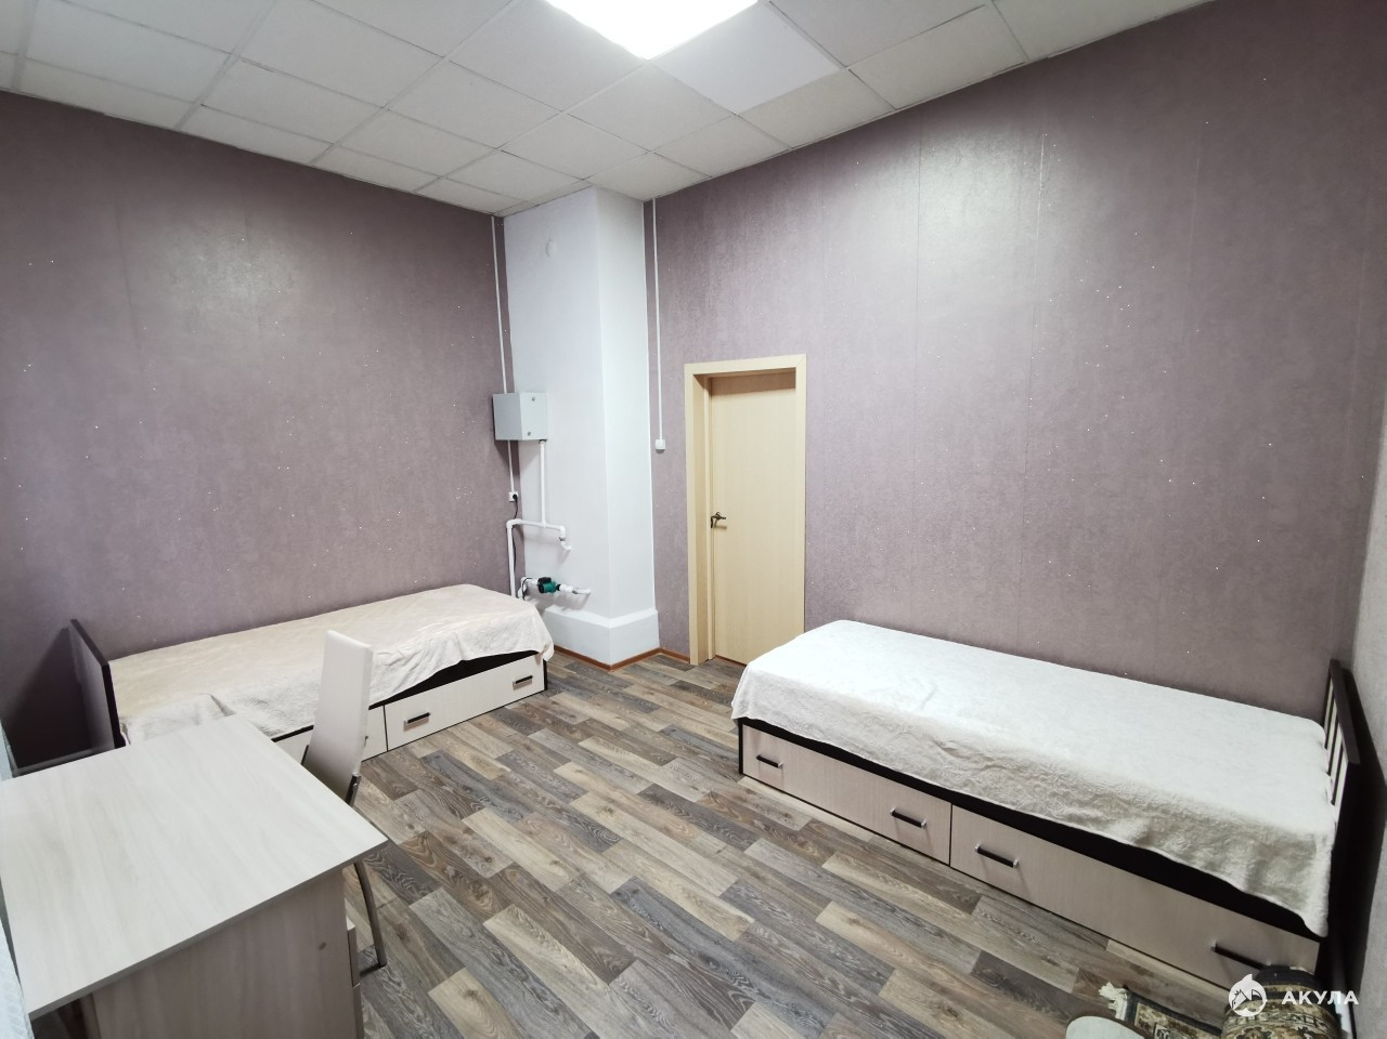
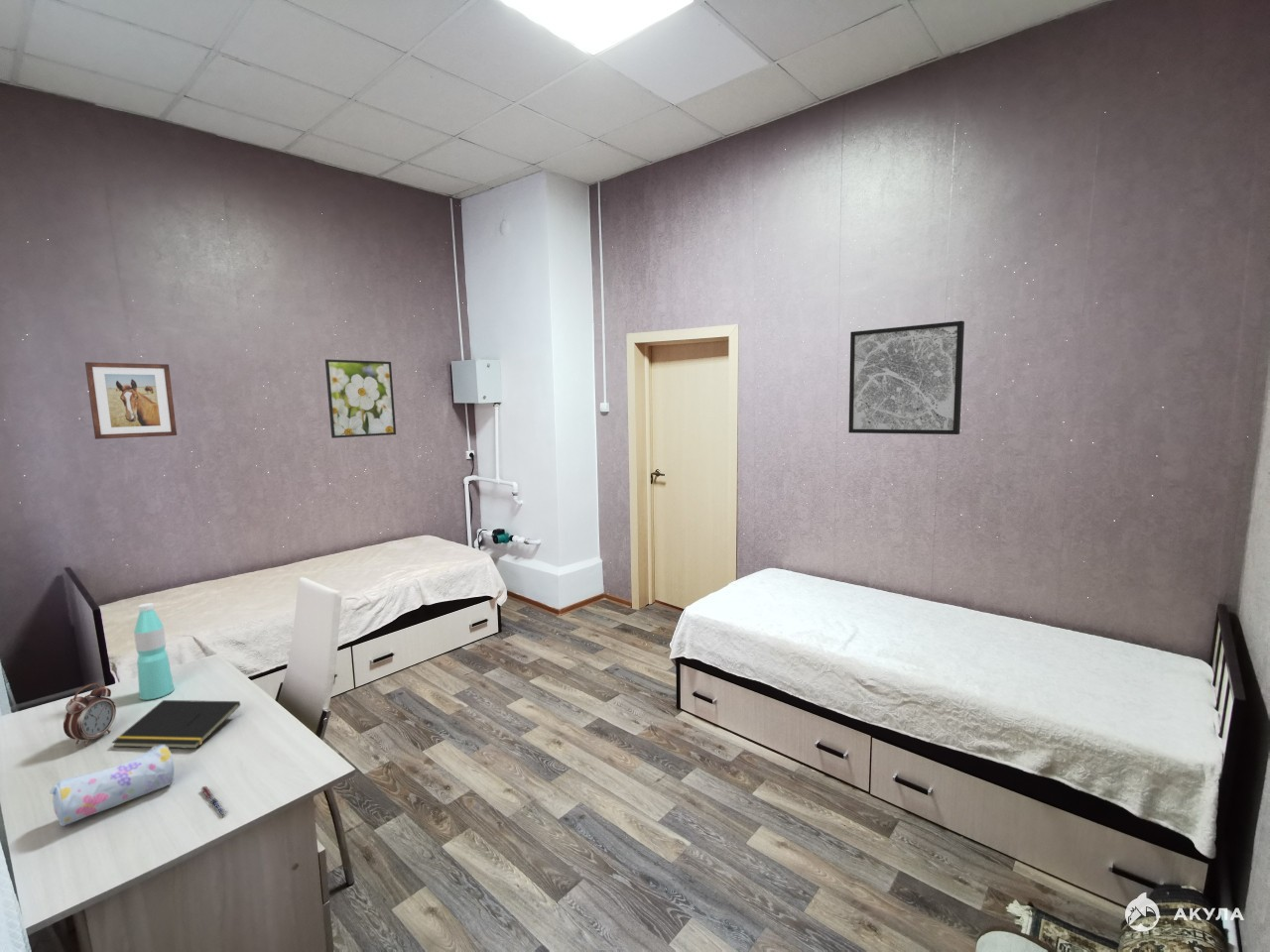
+ wall art (133, 400)
+ pencil case (116, 782)
+ notepad (179, 723)
+ alarm clock (89, 712)
+ water bottle (151, 649)
+ wall art (902, 381)
+ pen (213, 799)
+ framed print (362, 399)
